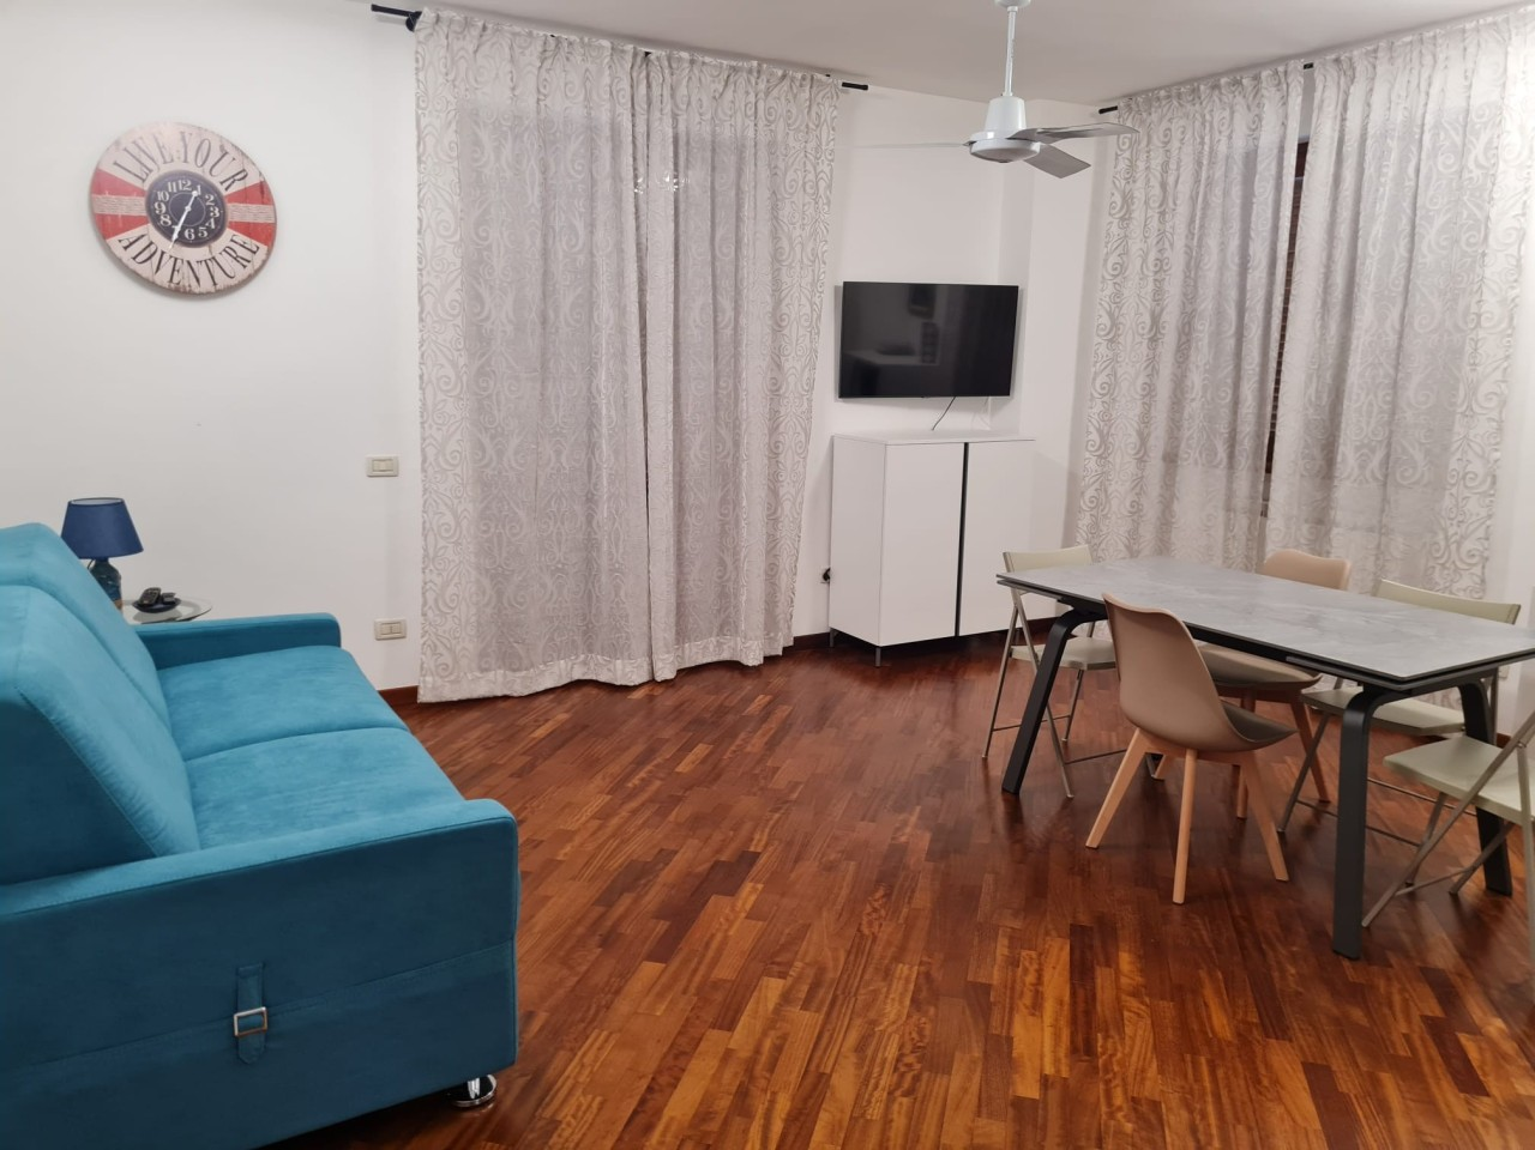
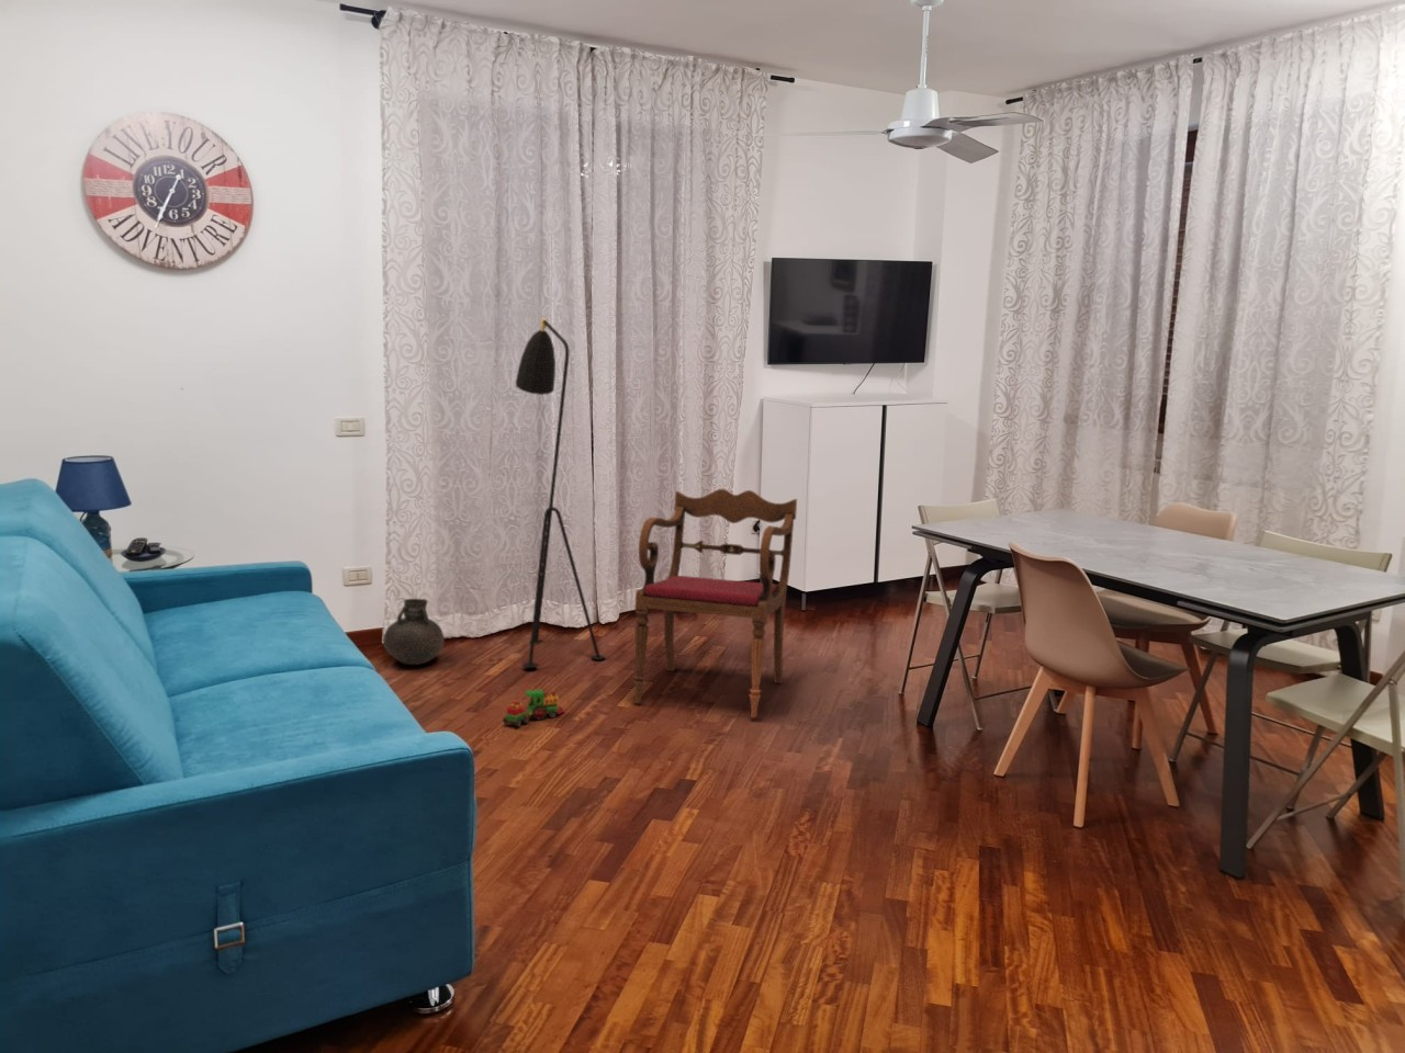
+ armchair (716, 593)
+ vase (414, 630)
+ toy train (534, 707)
+ floor lamp (551, 487)
